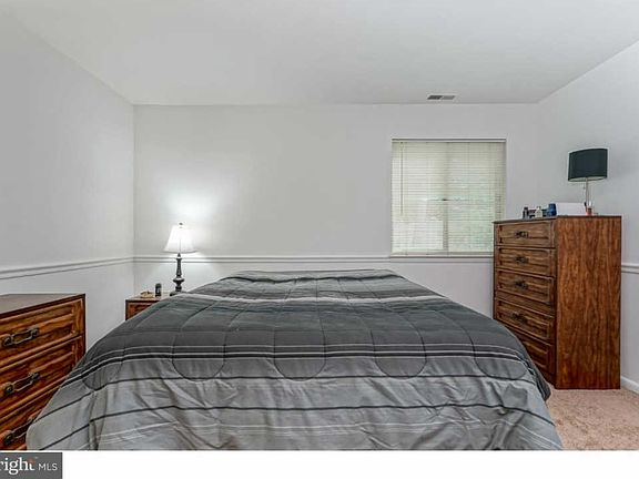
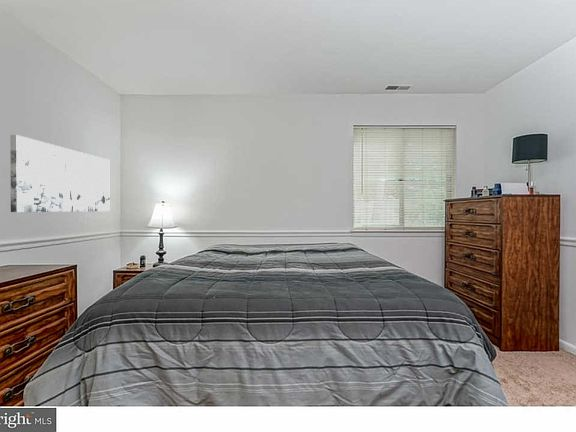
+ wall art (70, 180)
